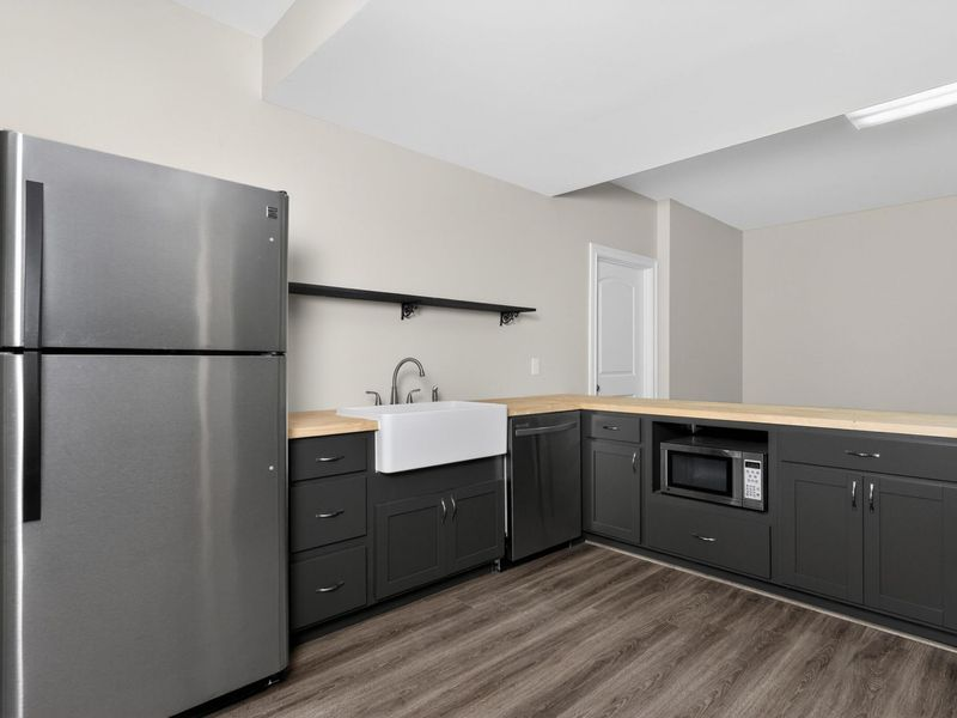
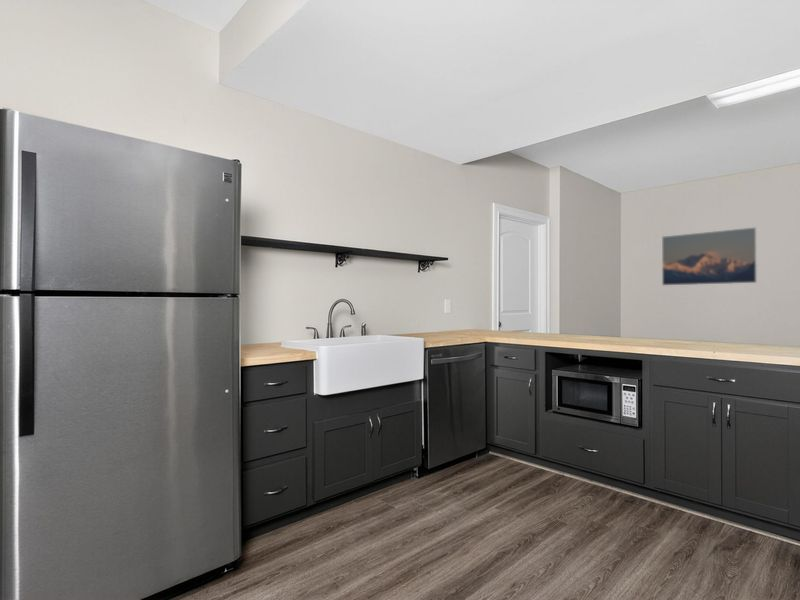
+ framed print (706, 258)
